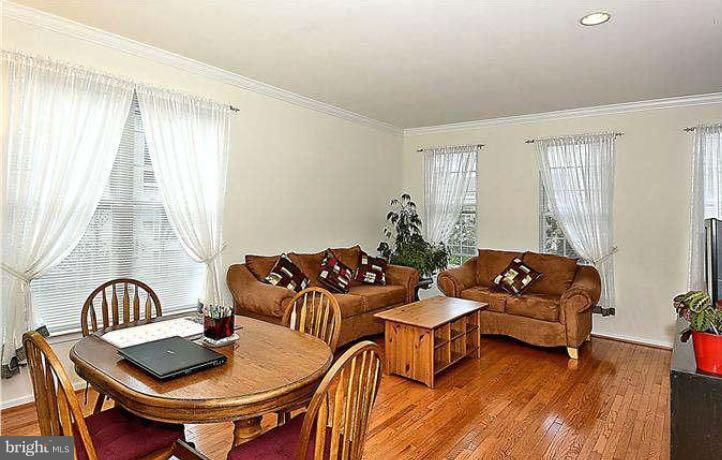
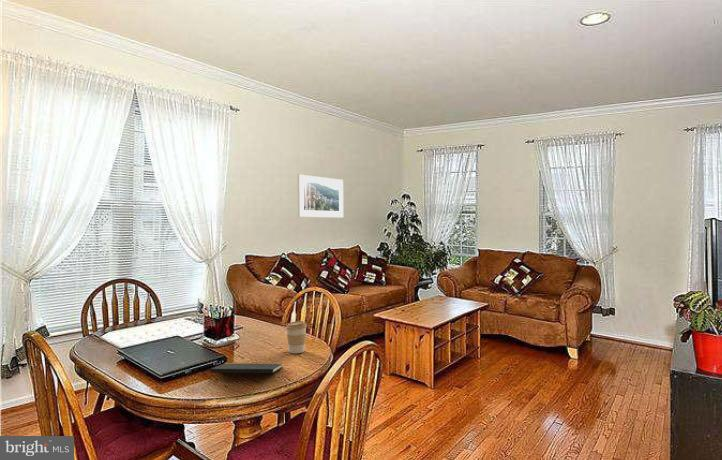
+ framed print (321, 197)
+ notepad (248, 367)
+ coffee cup (296, 336)
